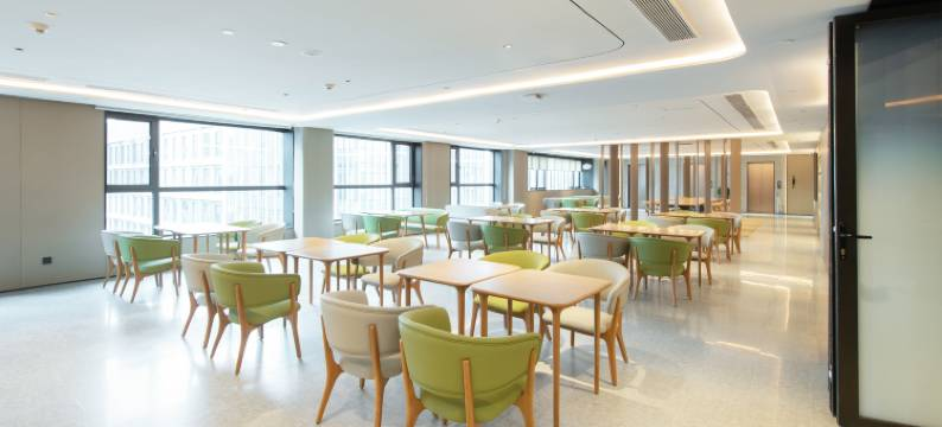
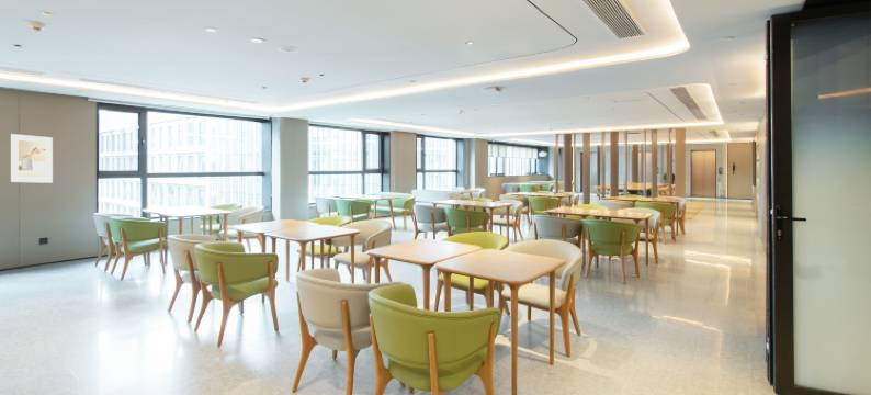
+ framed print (32, 159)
